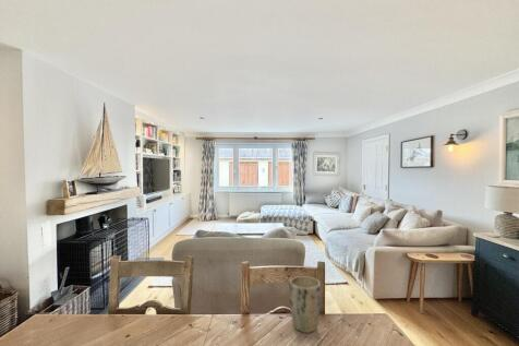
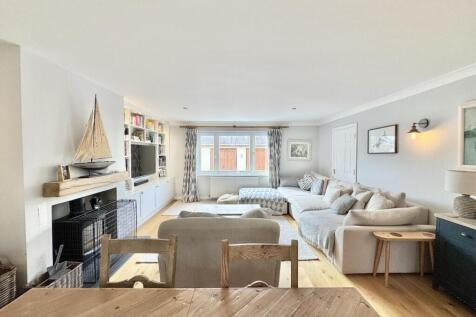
- plant pot (304, 303)
